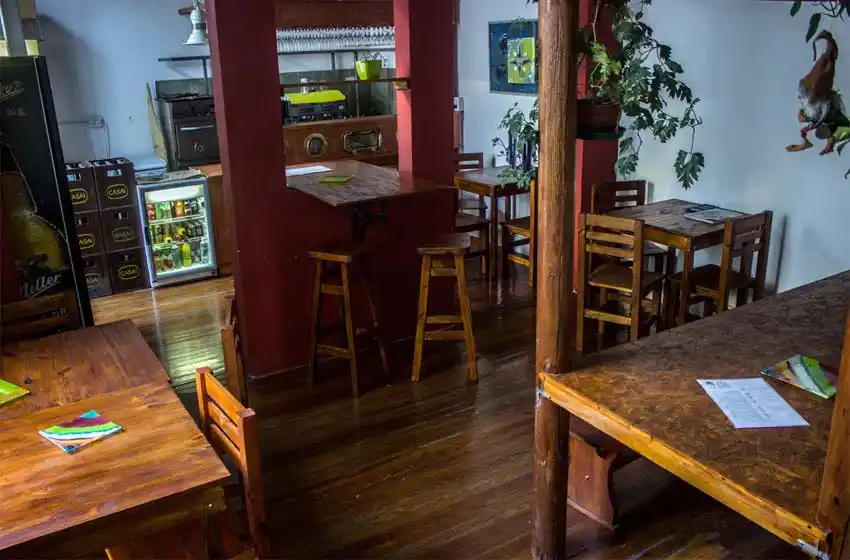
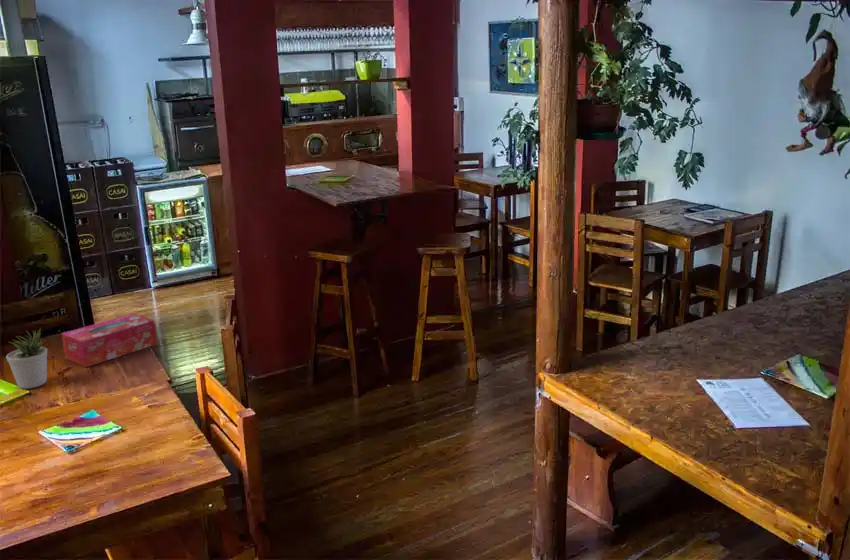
+ tissue box (110, 339)
+ potted plant (28, 357)
